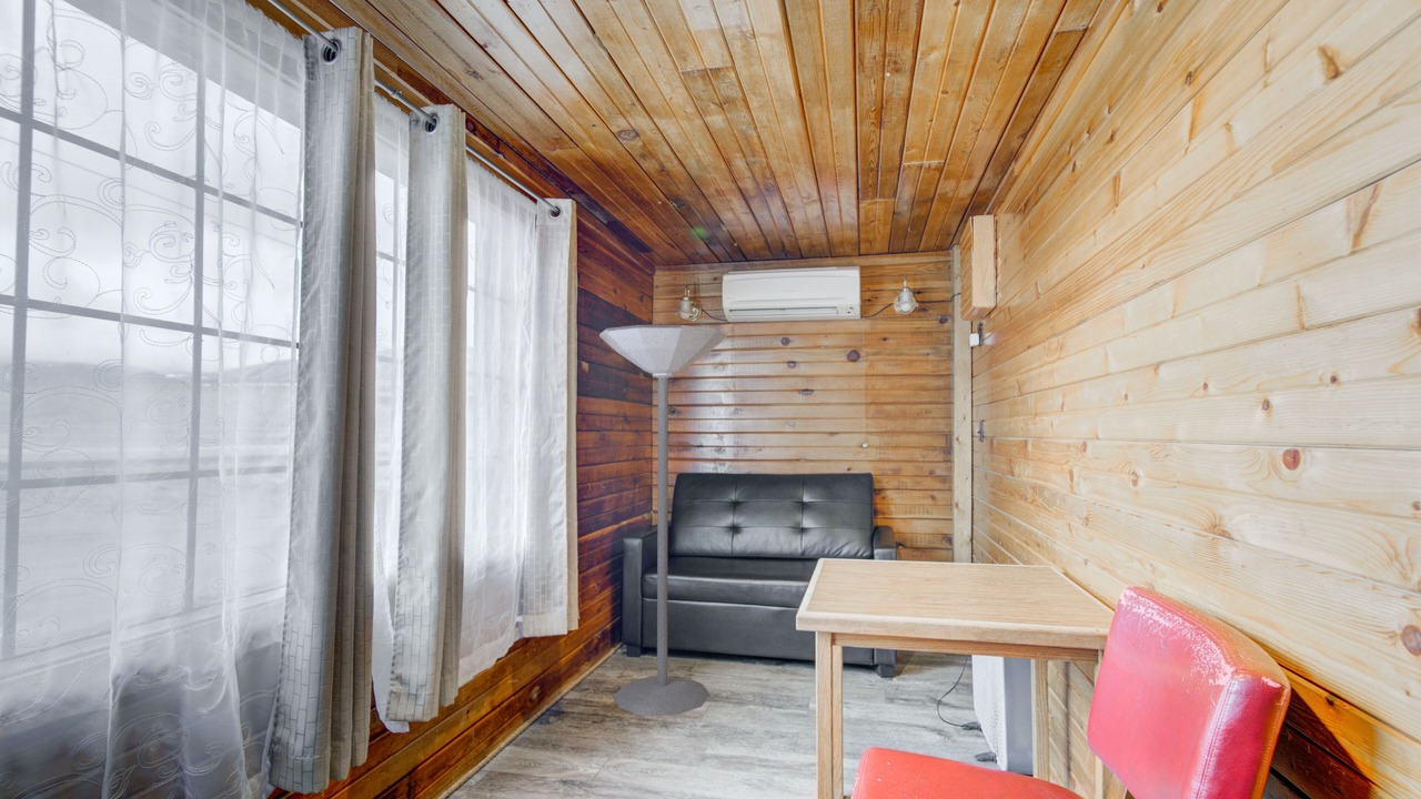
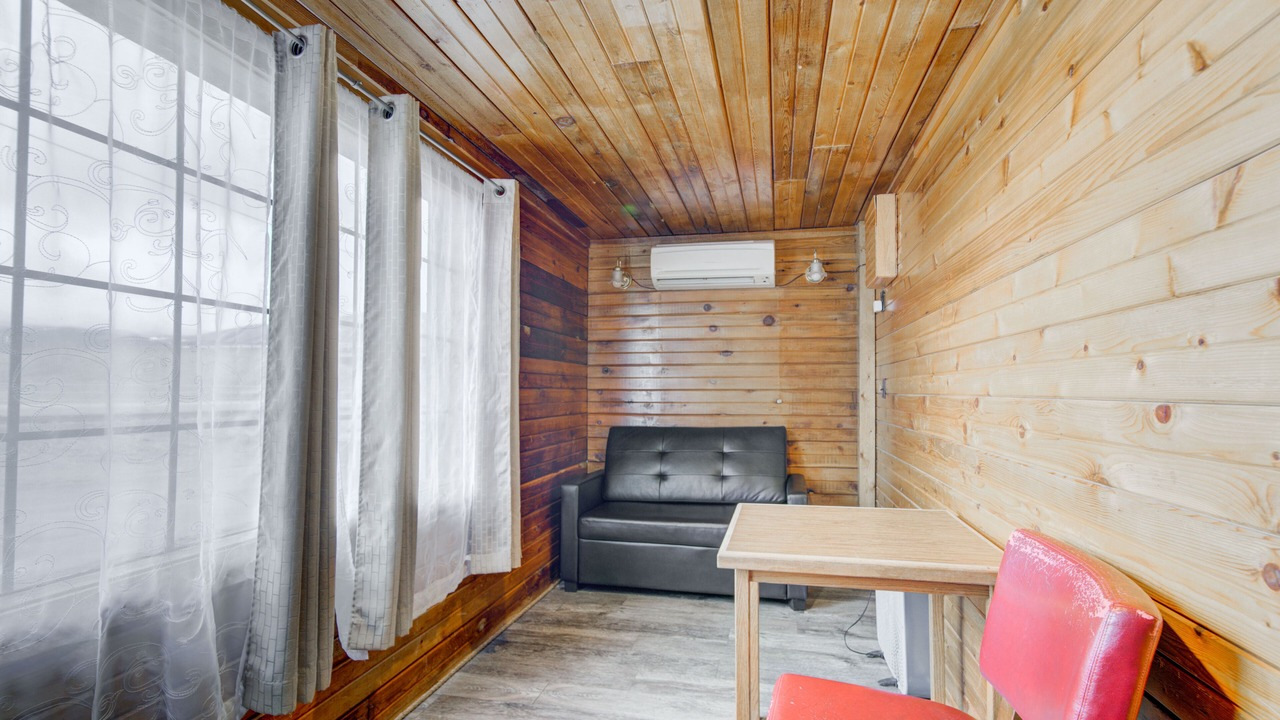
- floor lamp (662, 513)
